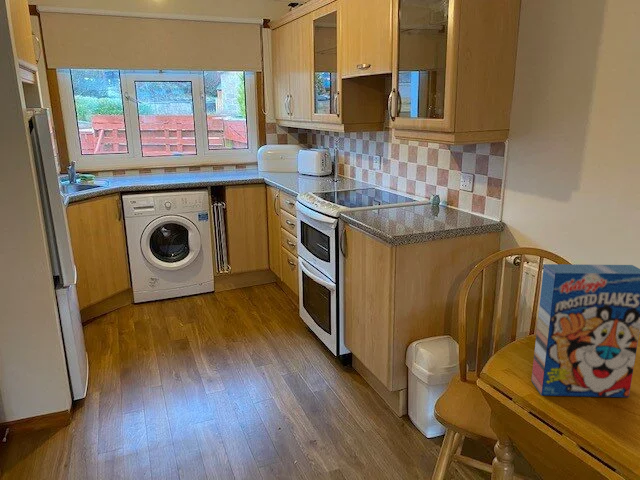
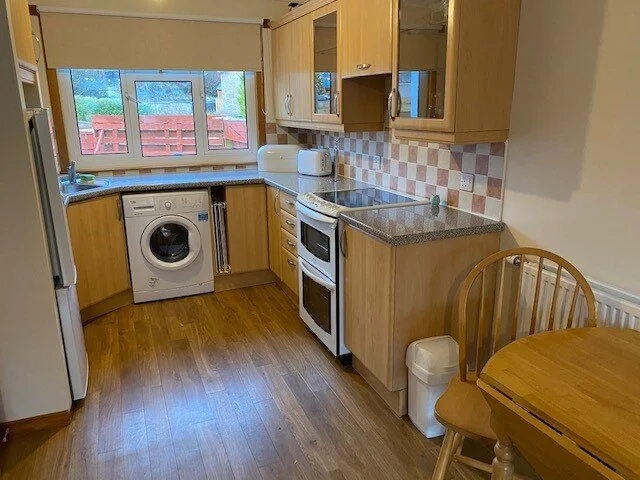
- cereal box (586, 330)
